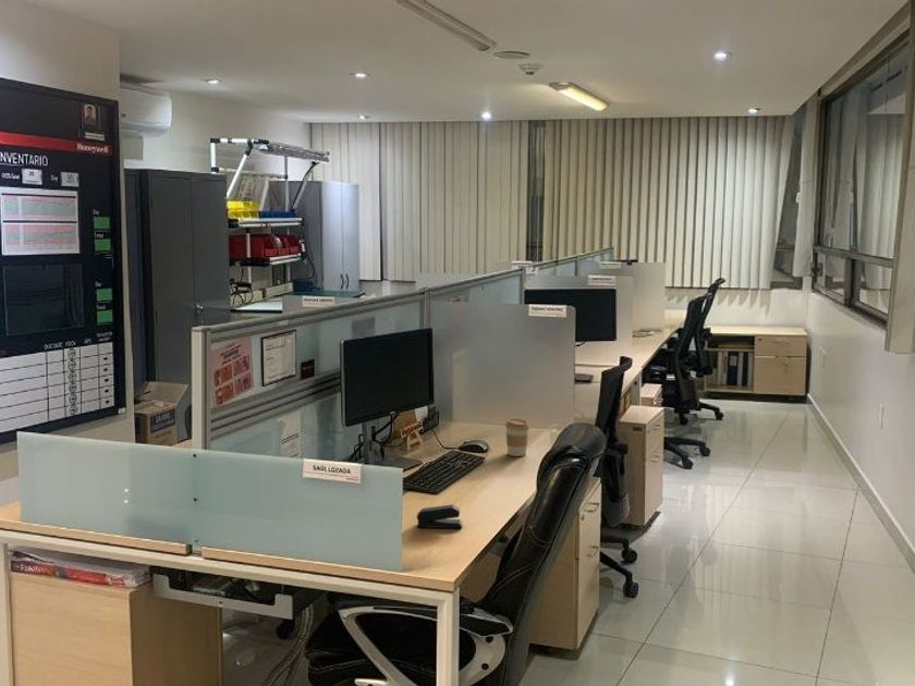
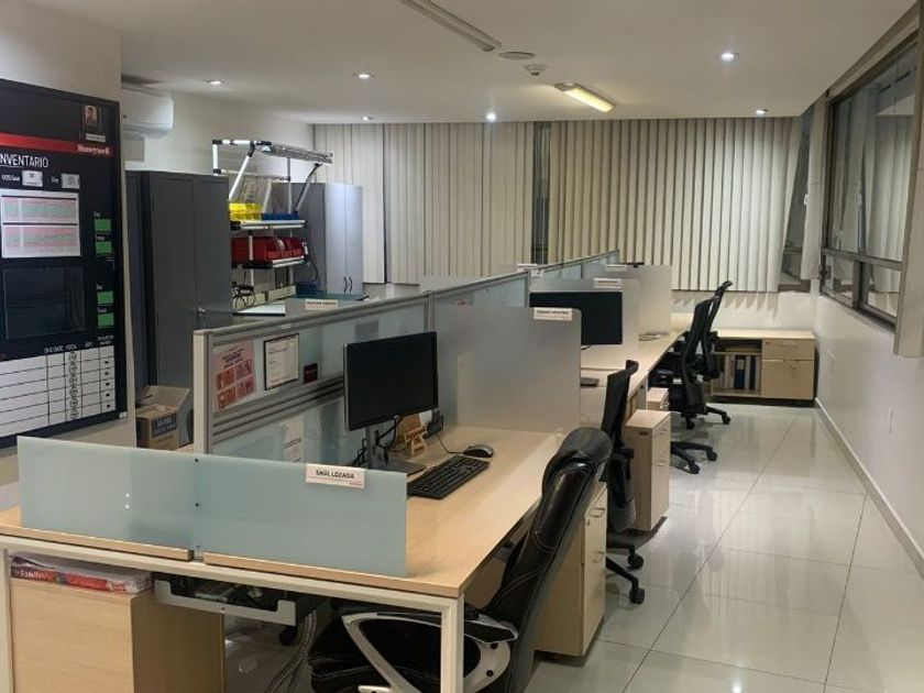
- stapler (439, 515)
- coffee cup (516, 437)
